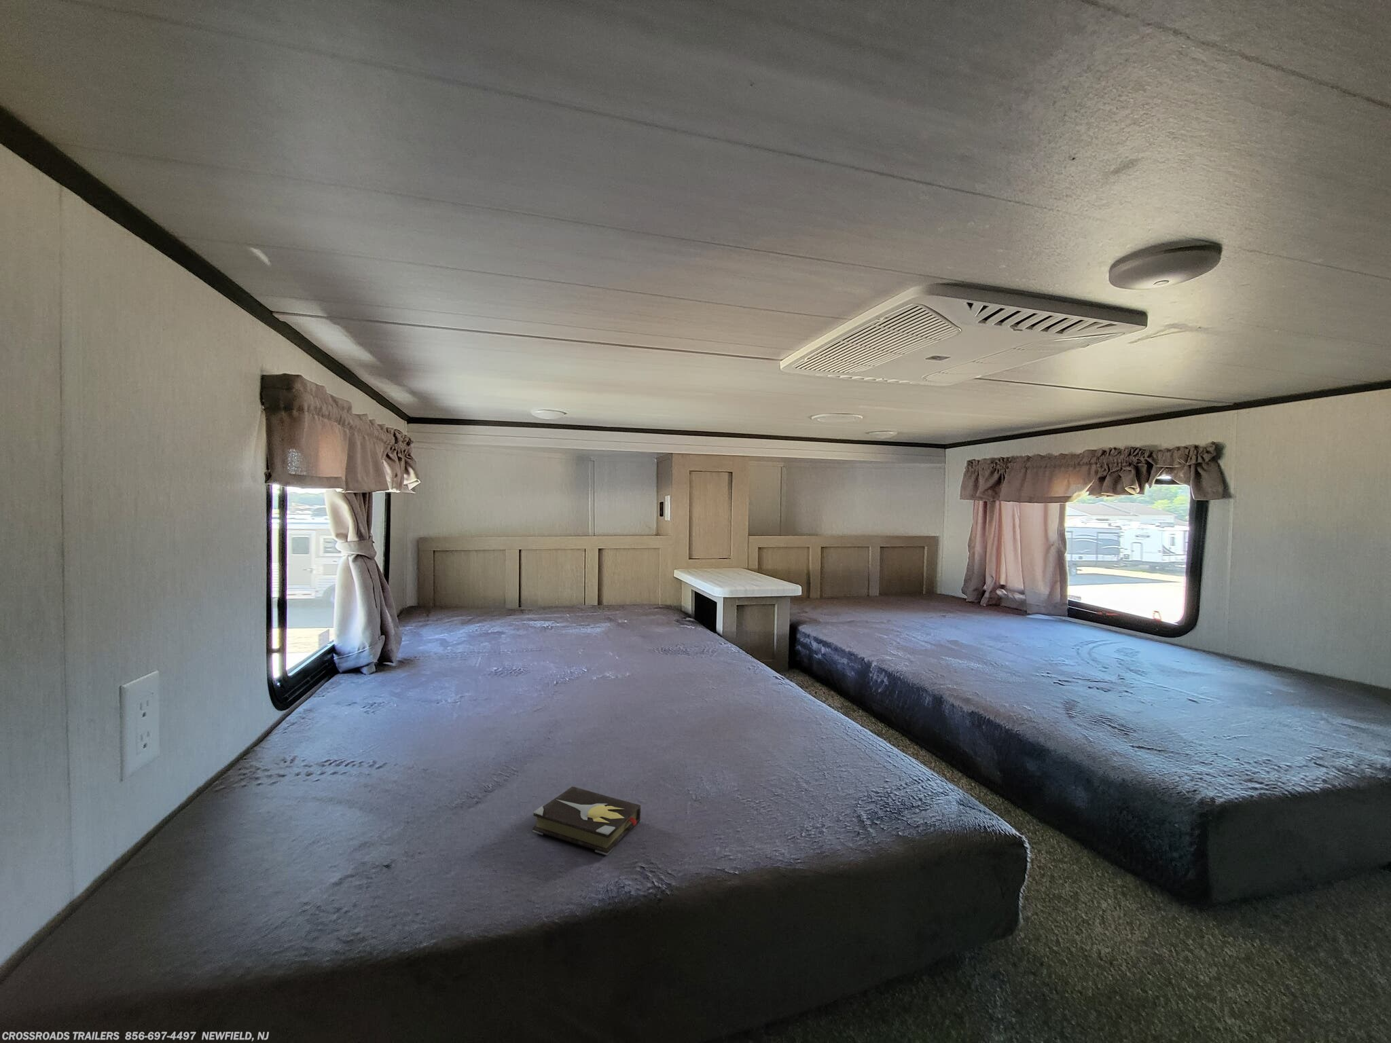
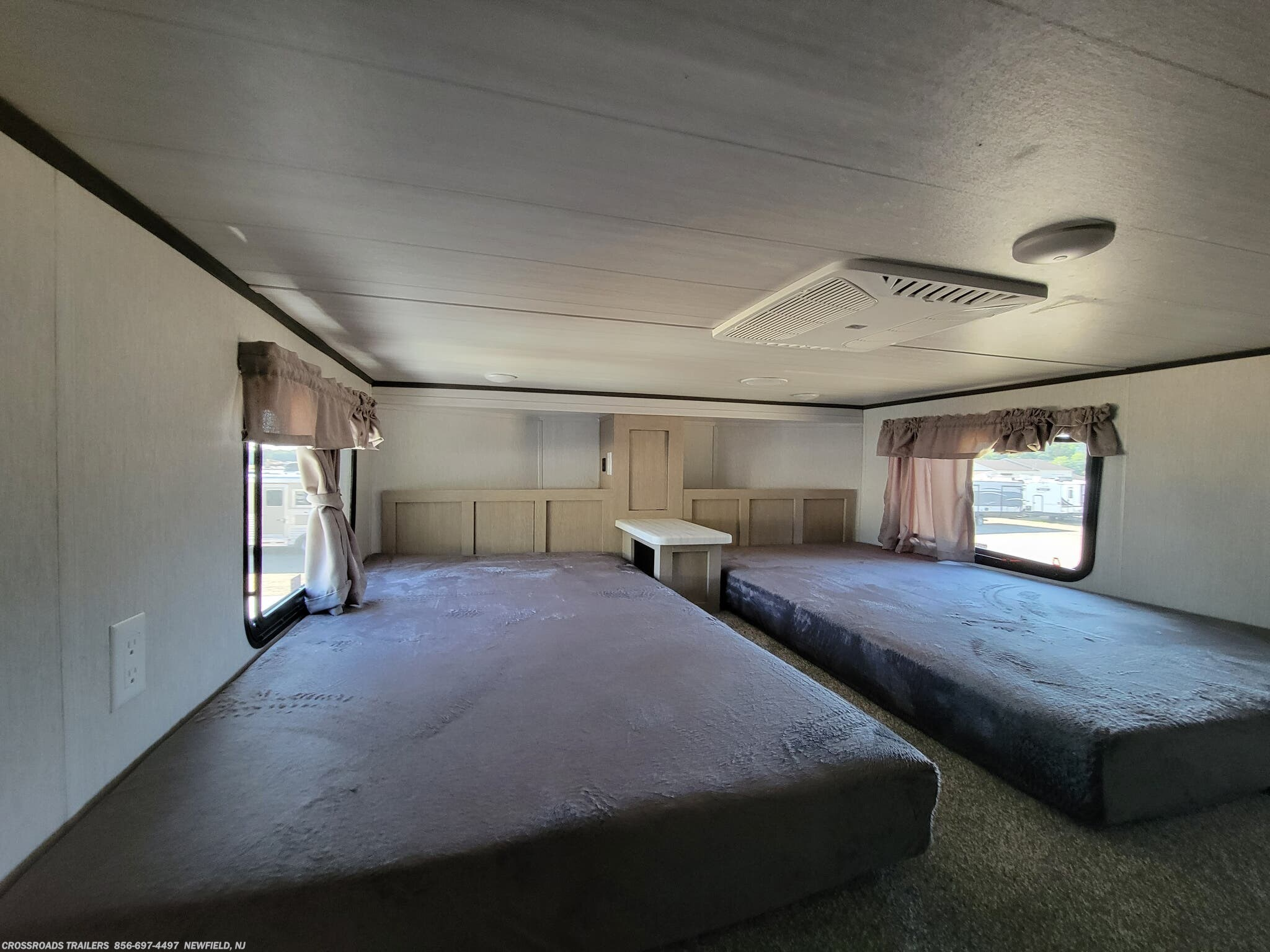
- hardback book (587, 815)
